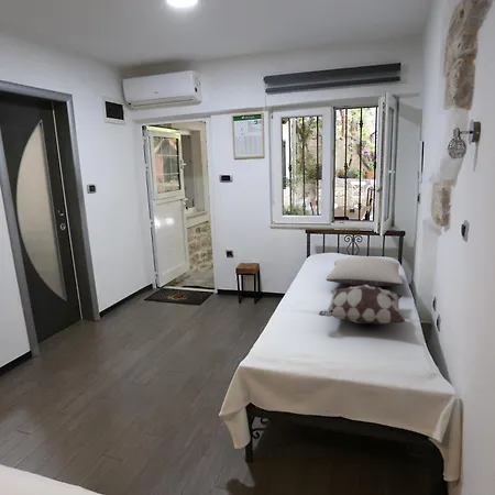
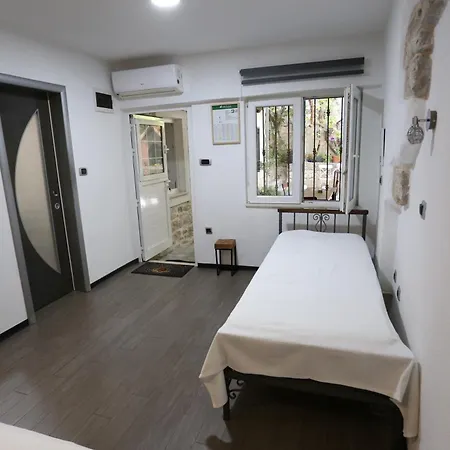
- pillow (364, 271)
- decorative pillow (362, 304)
